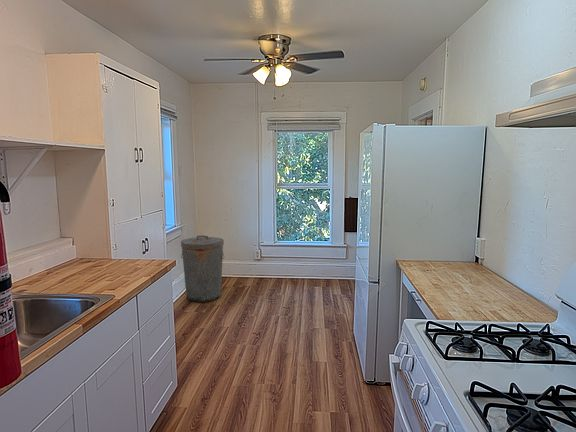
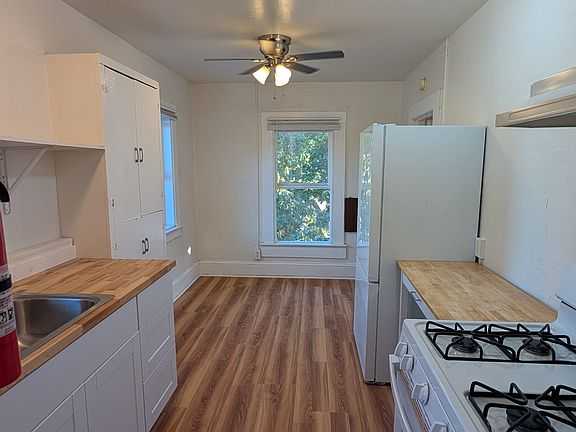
- trash can (203, 266)
